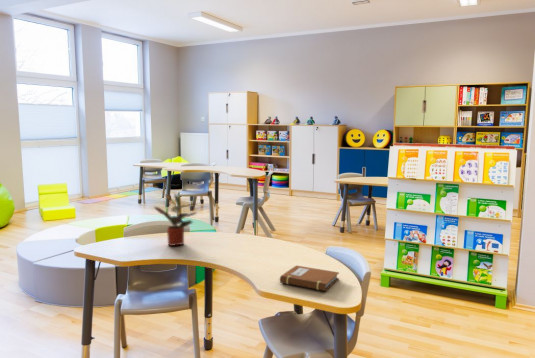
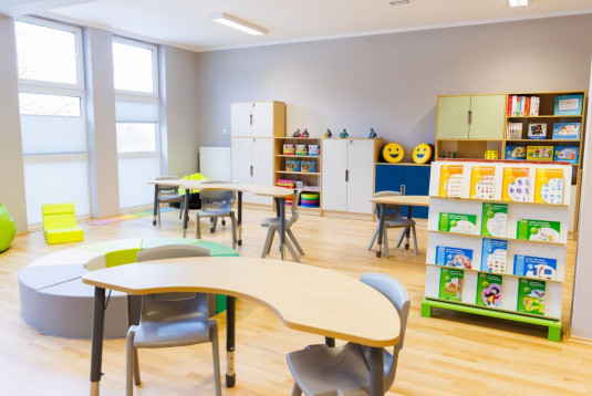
- notebook (308, 277)
- potted plant (180, 218)
